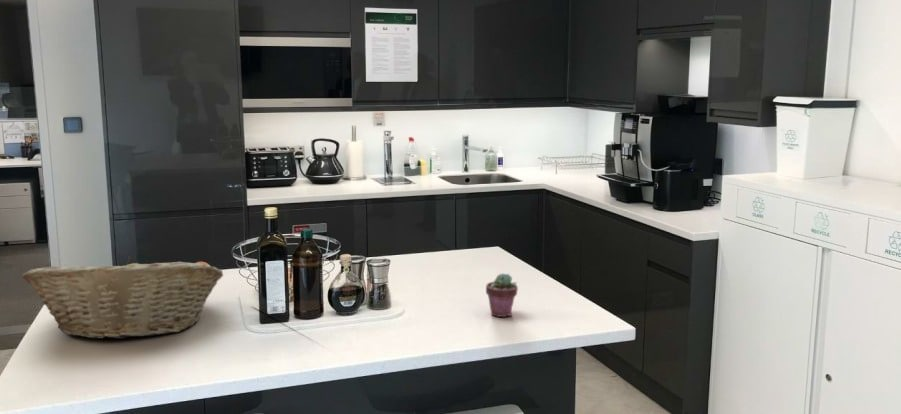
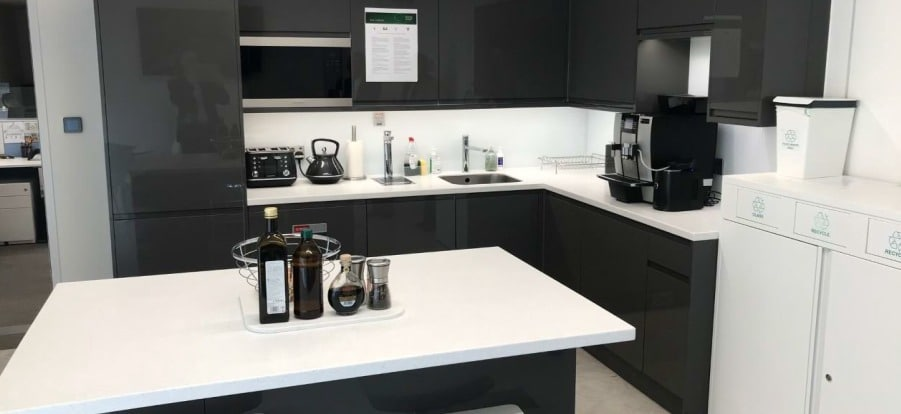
- potted succulent (501, 293)
- fruit basket (127, 289)
